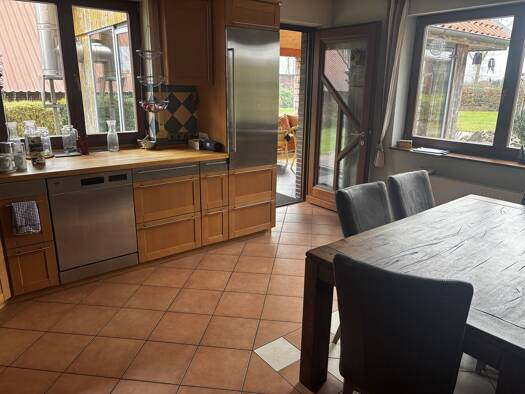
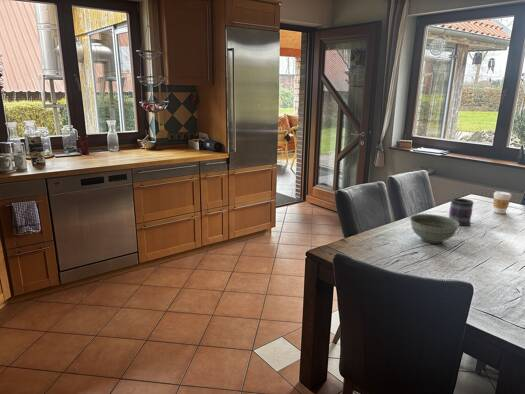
+ mug (461, 210)
+ coffee cup (501, 202)
+ bowl (432, 230)
